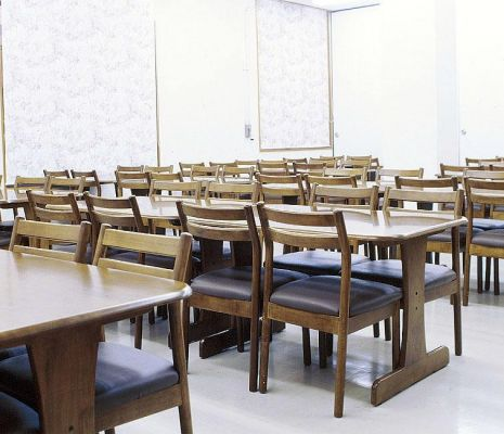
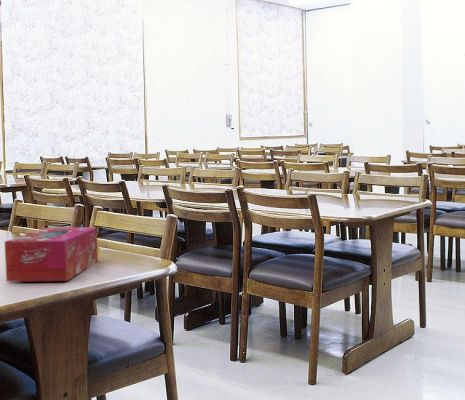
+ tissue box (54, 252)
